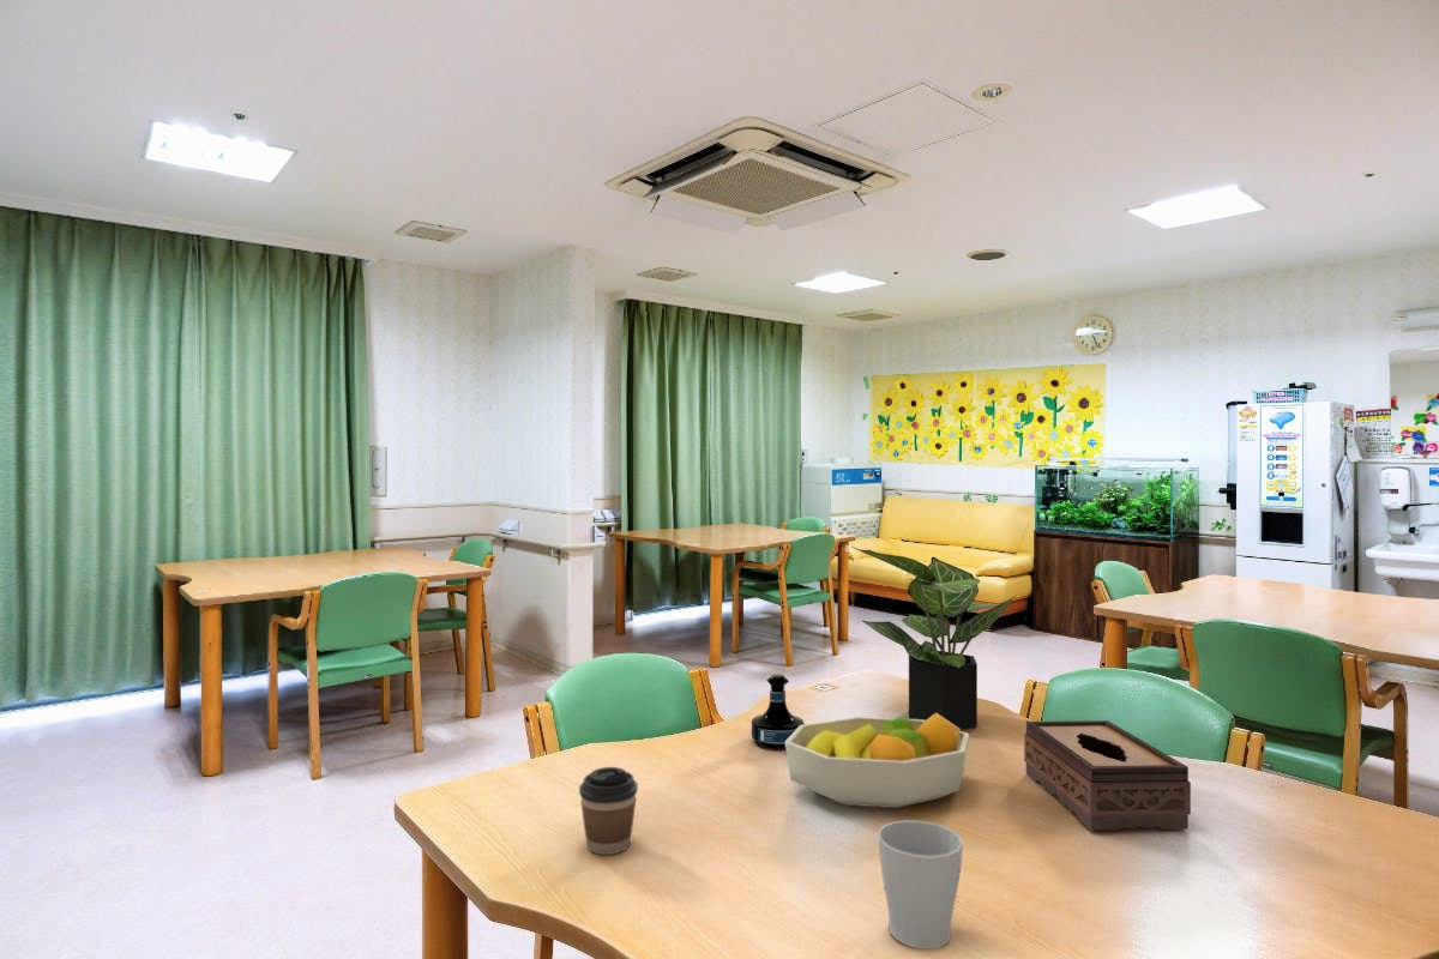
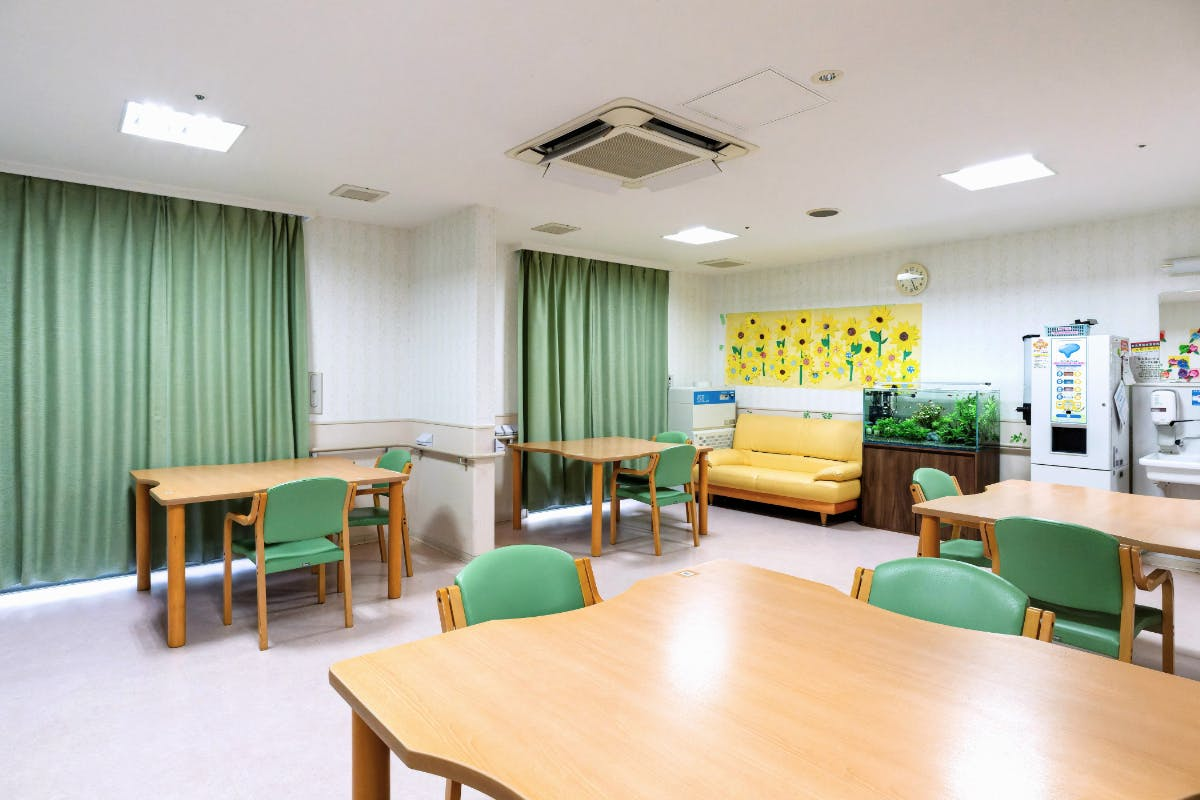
- potted plant (929, 629)
- tequila bottle (777, 707)
- fruit bowl (878, 750)
- tissue box (1100, 770)
- coffee cup (608, 806)
- mug (913, 877)
